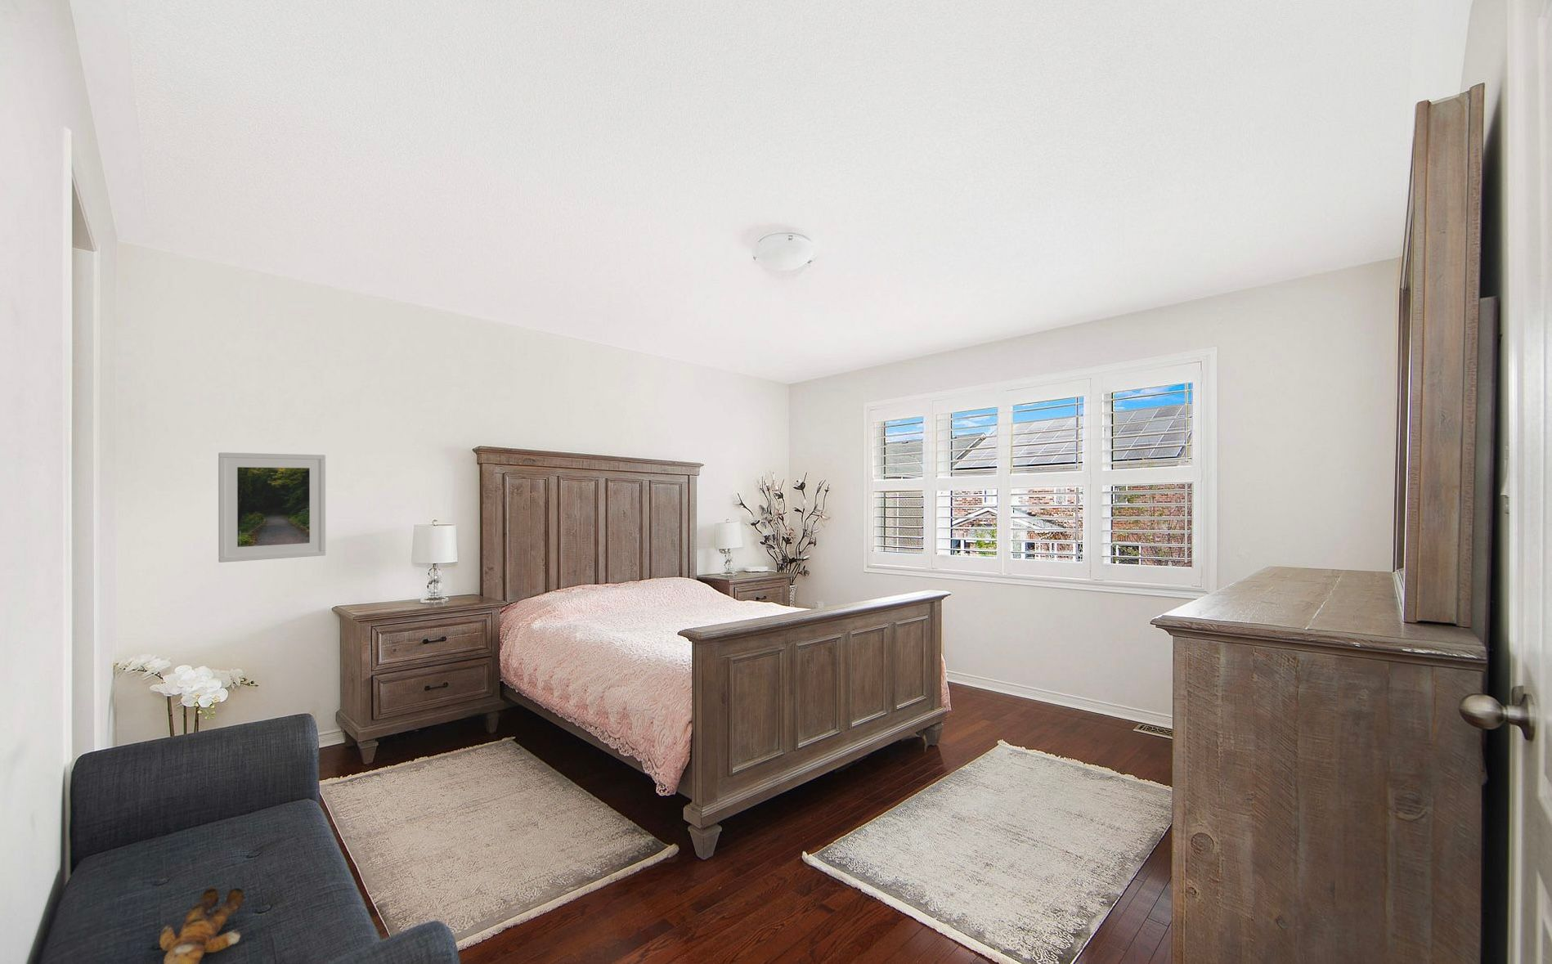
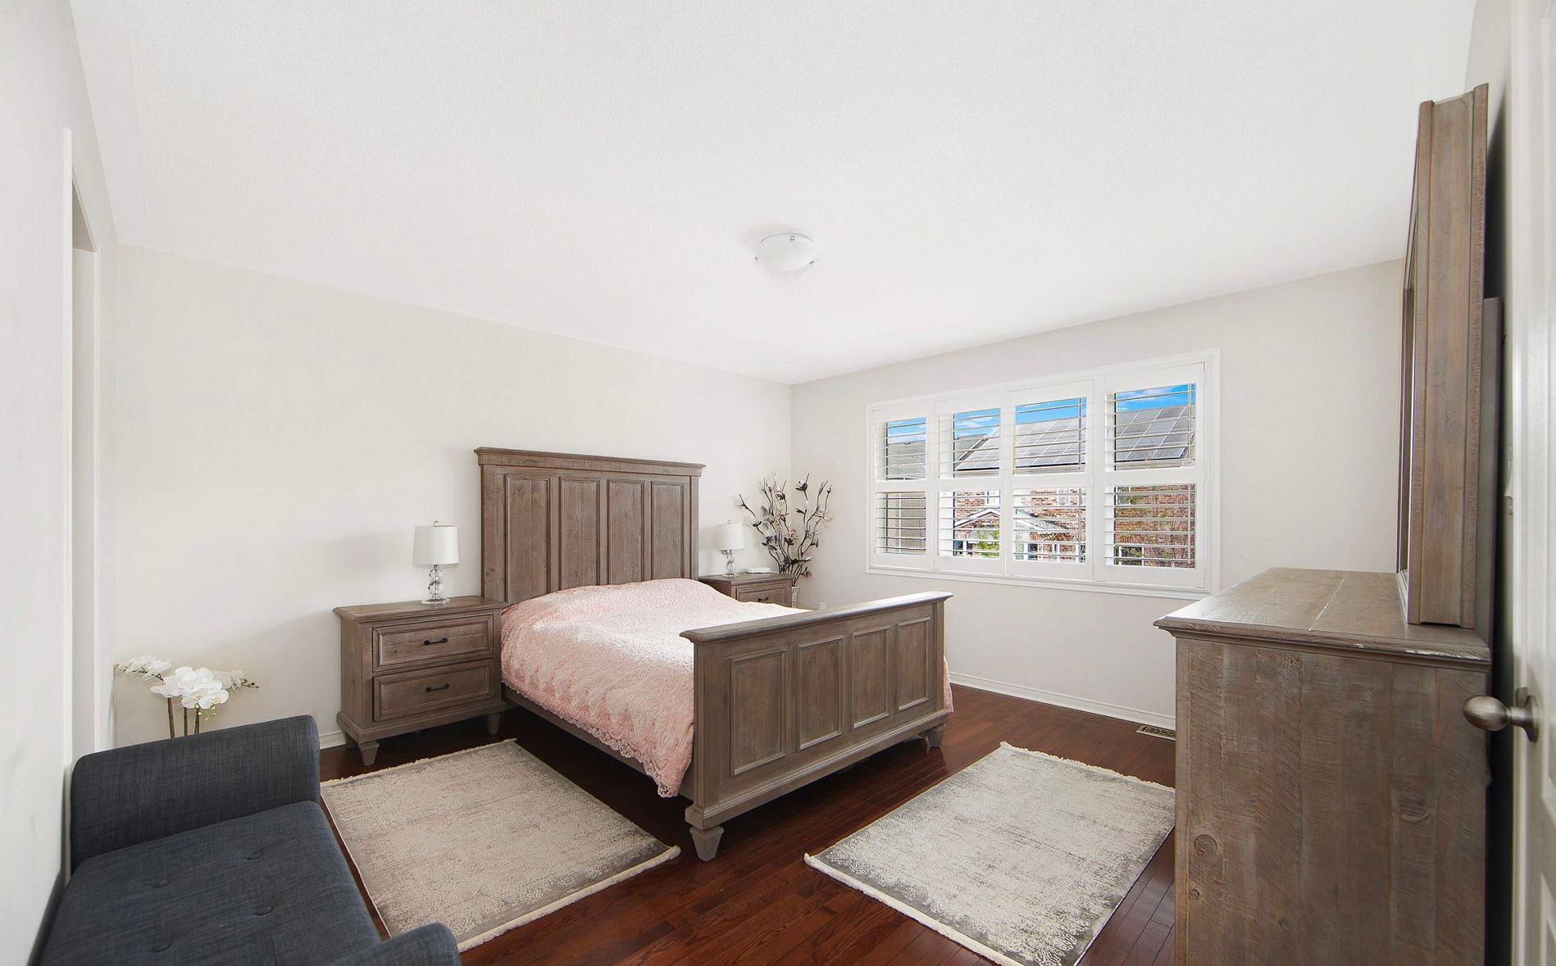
- teddy bear (243, 895)
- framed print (274, 506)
